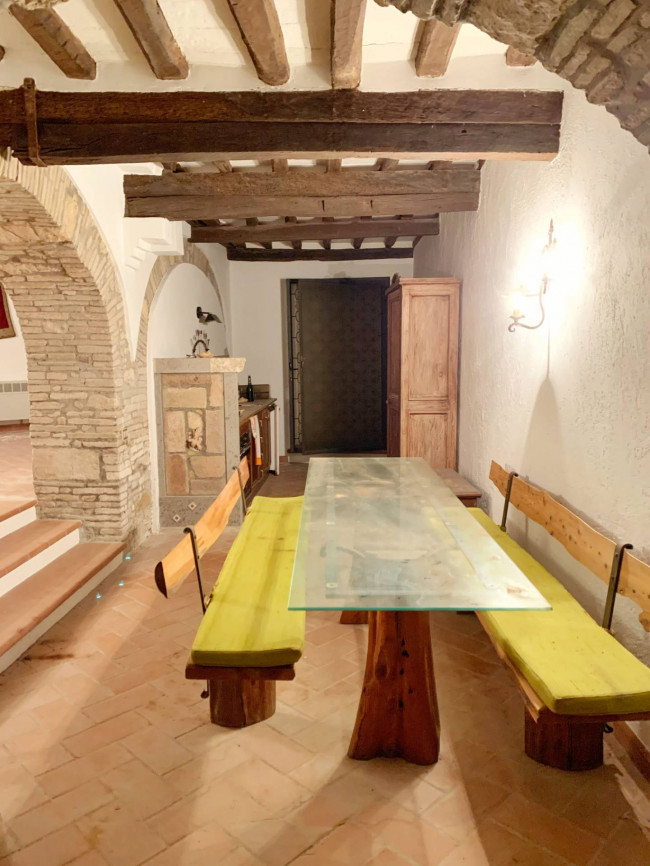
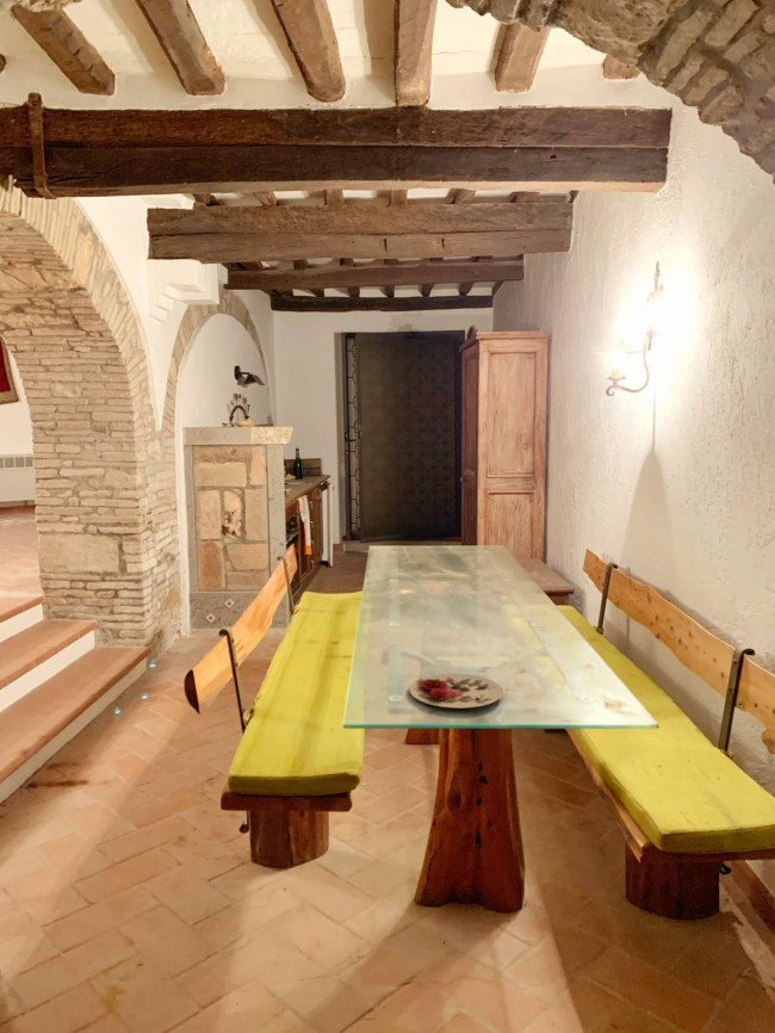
+ plate (455, 688)
